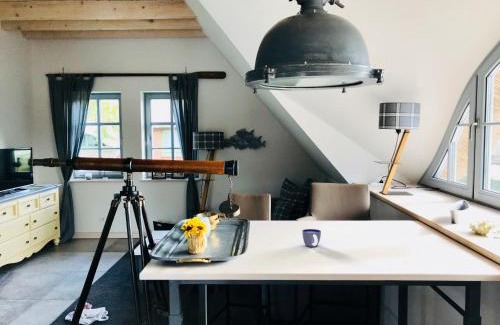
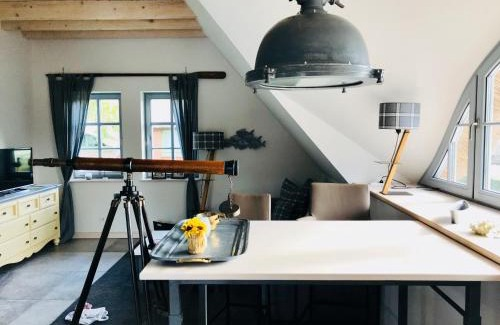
- cup (312, 238)
